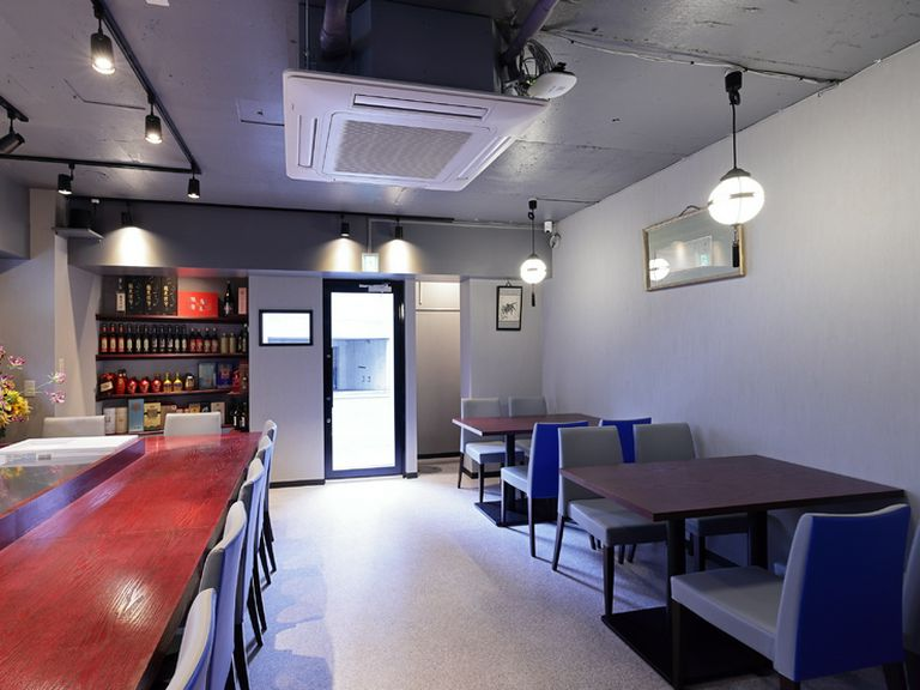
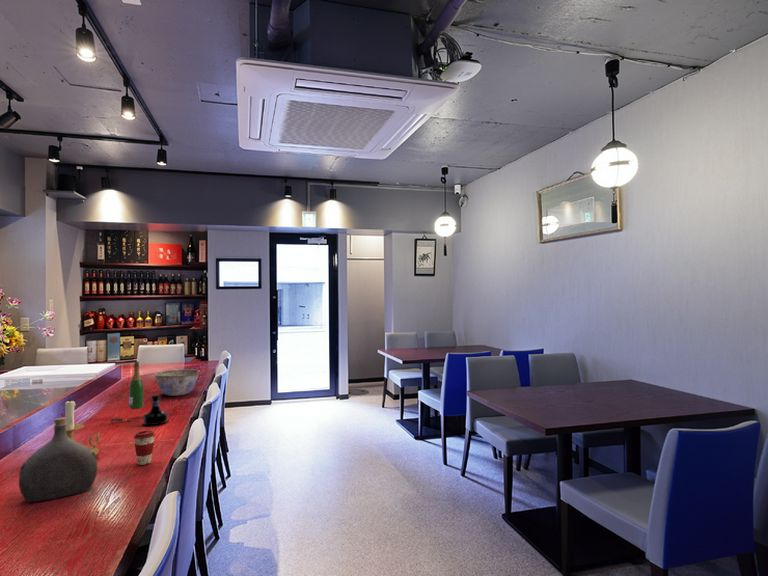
+ bowl (177, 383)
+ wine bottle (129, 390)
+ water jug (59, 455)
+ tequila bottle (155, 408)
+ candle holder (69, 430)
+ coffee cup (144, 447)
